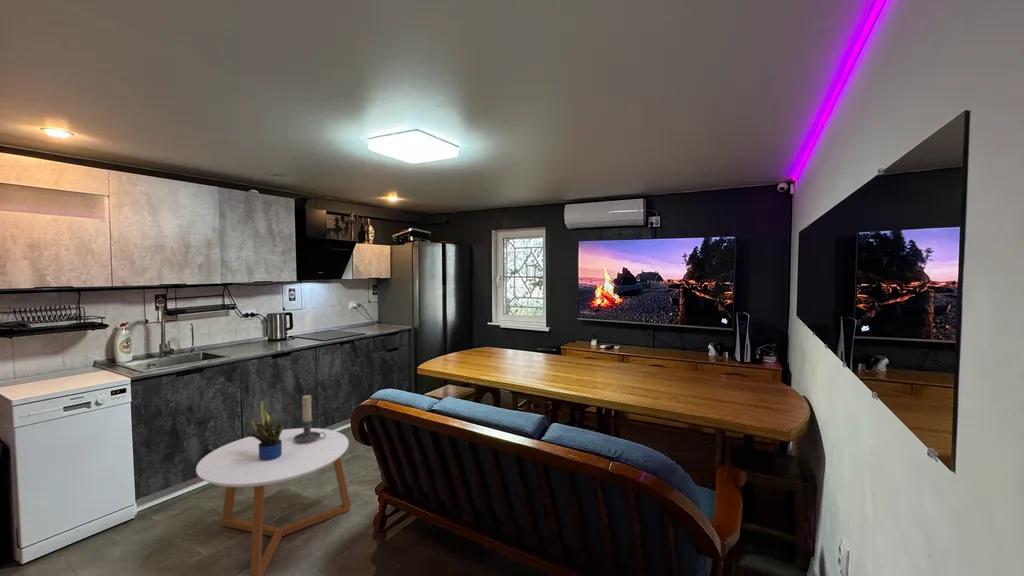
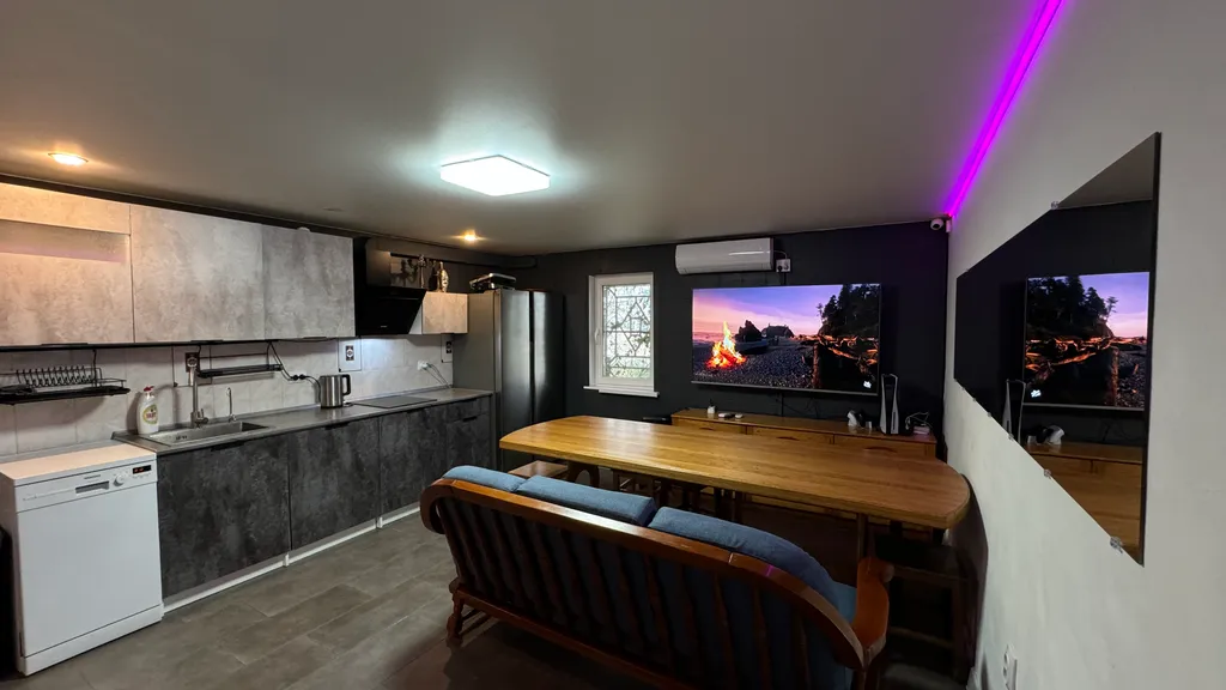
- candle holder (309, 417)
- coffee table (273, 483)
- potted plant (264, 429)
